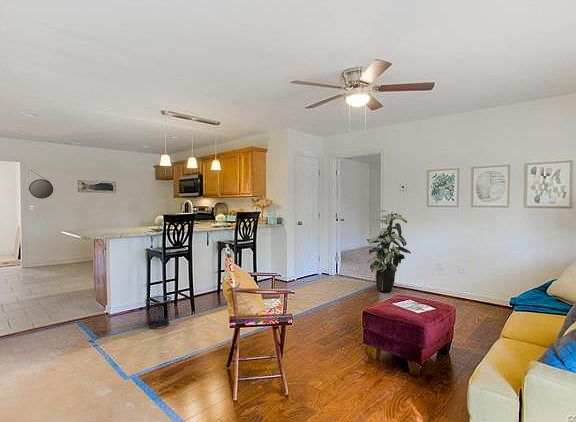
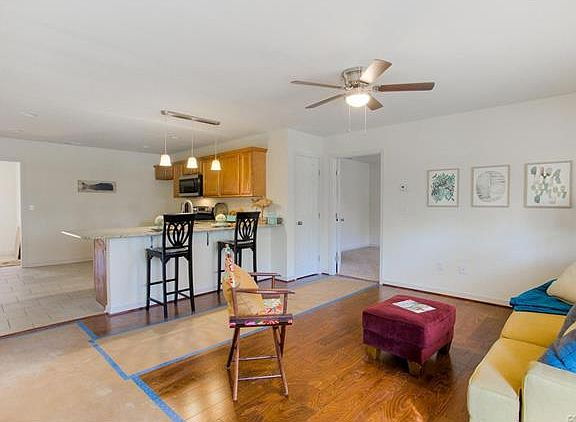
- indoor plant (385, 250)
- home mirror (41, 184)
- waste bin (158, 312)
